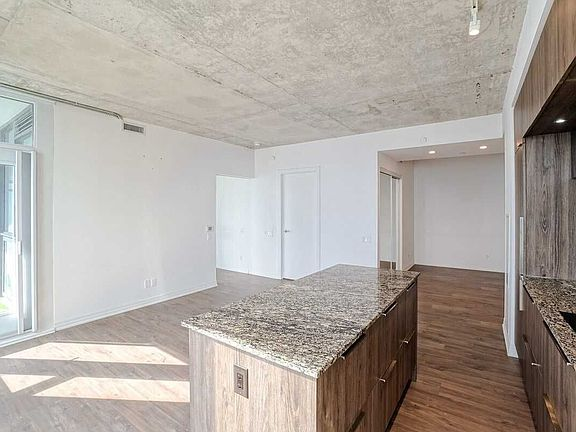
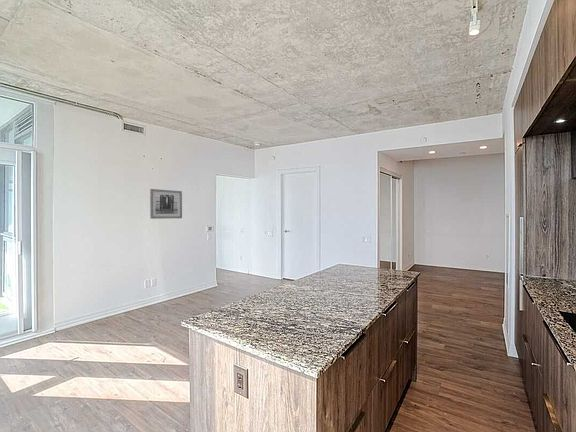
+ wall art (166, 204)
